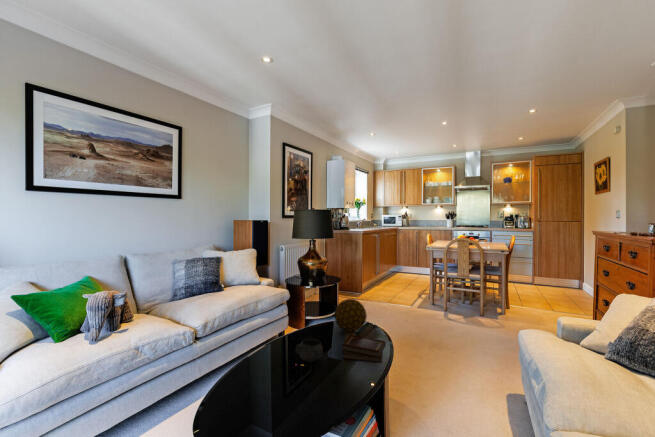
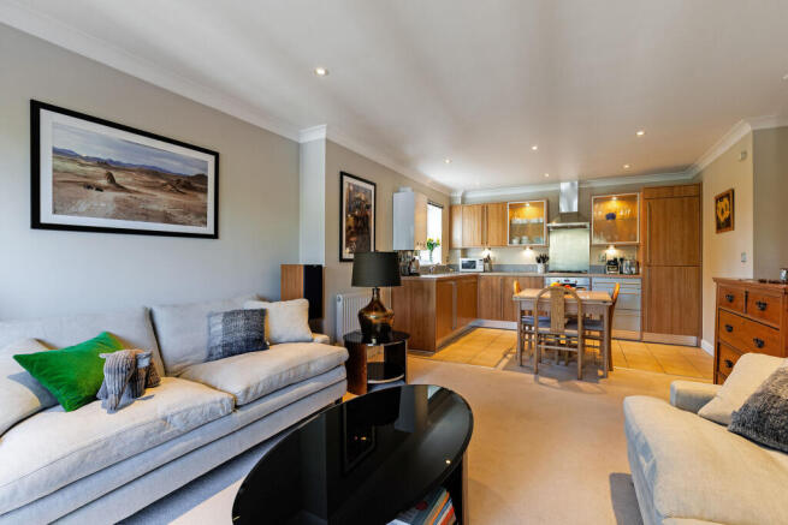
- decorative ball (350, 315)
- book set (362, 347)
- decorative bowl (309, 351)
